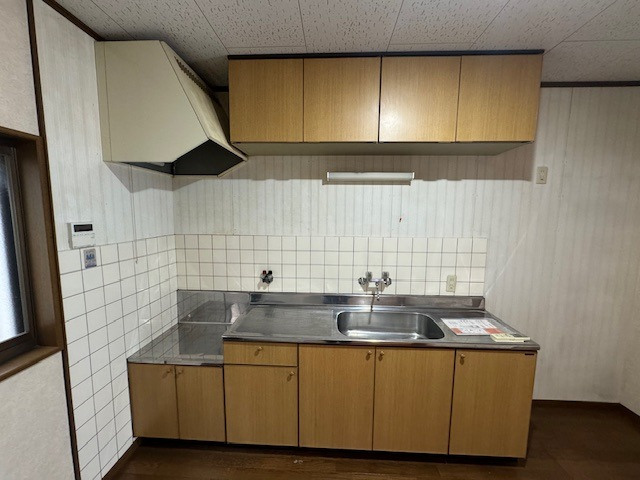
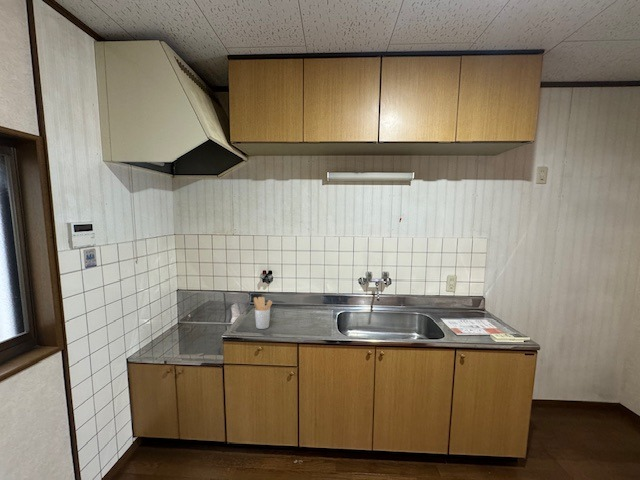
+ utensil holder (261, 311)
